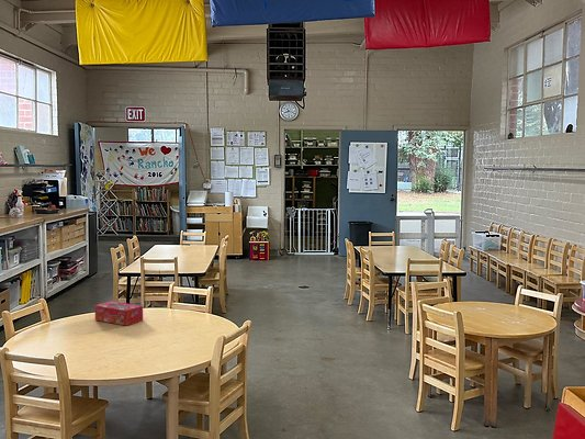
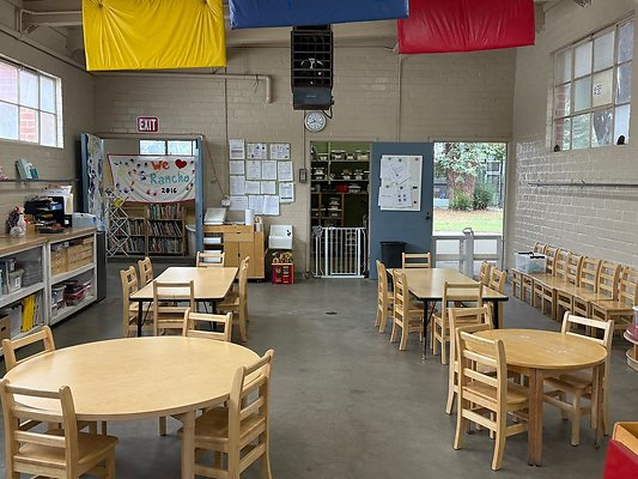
- tissue box (119, 313)
